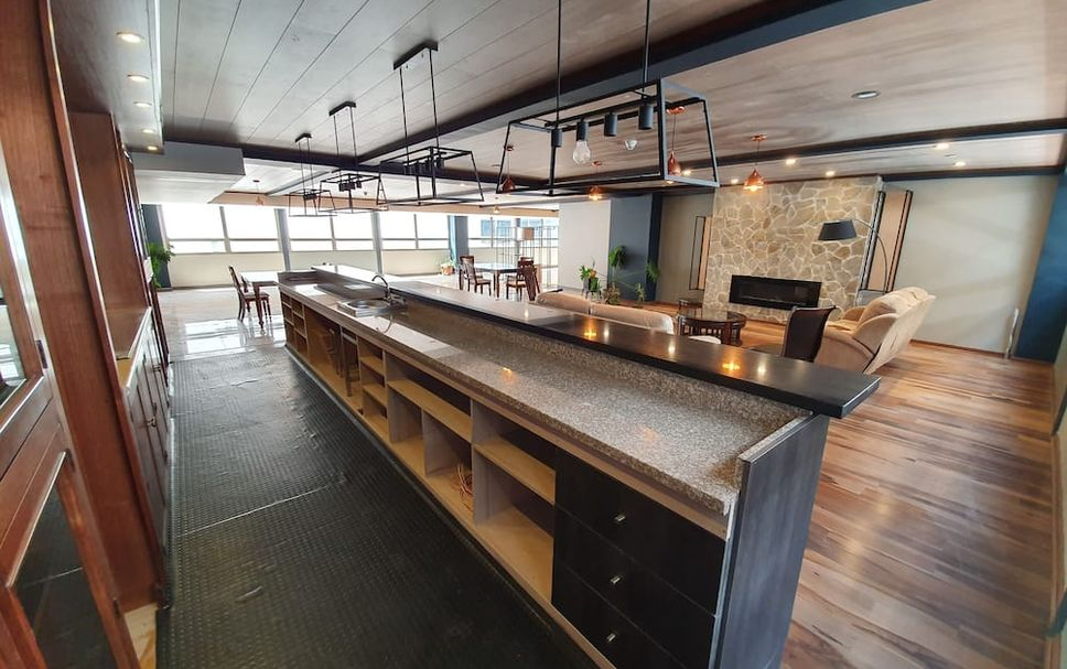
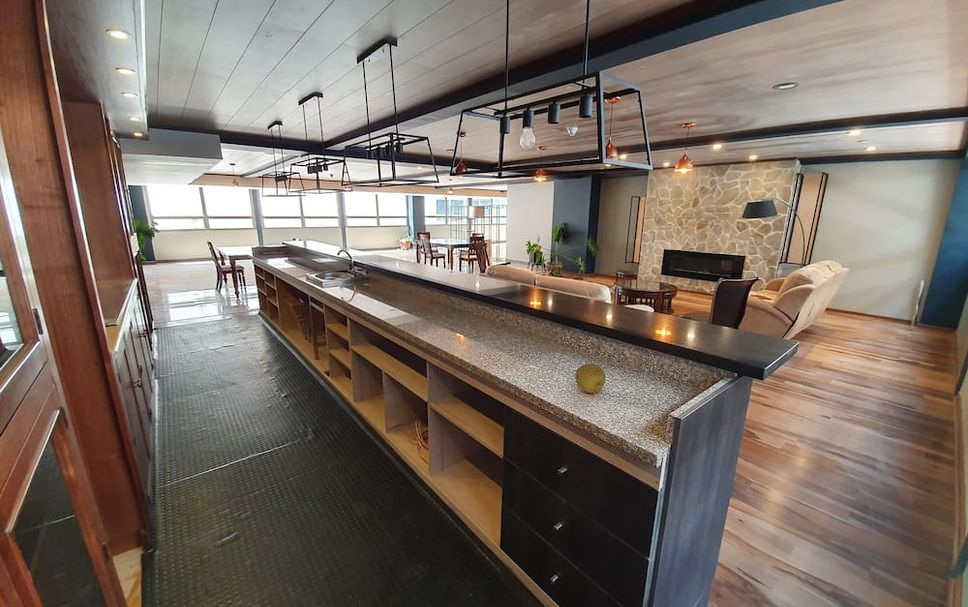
+ fruit (590, 378)
